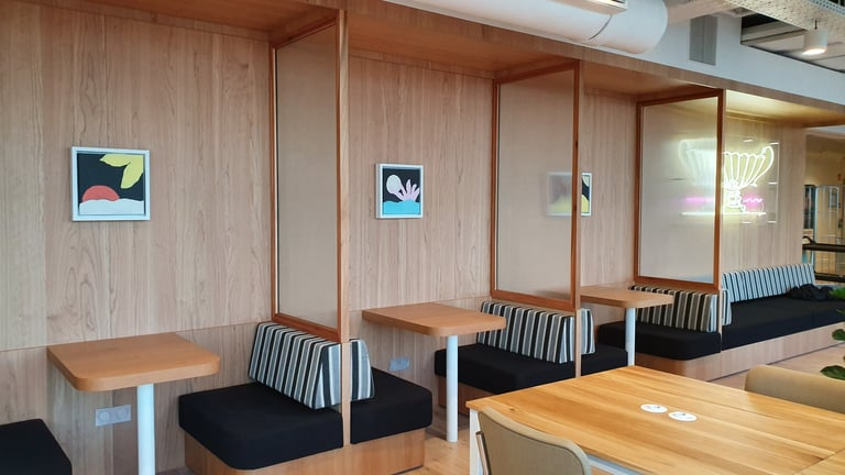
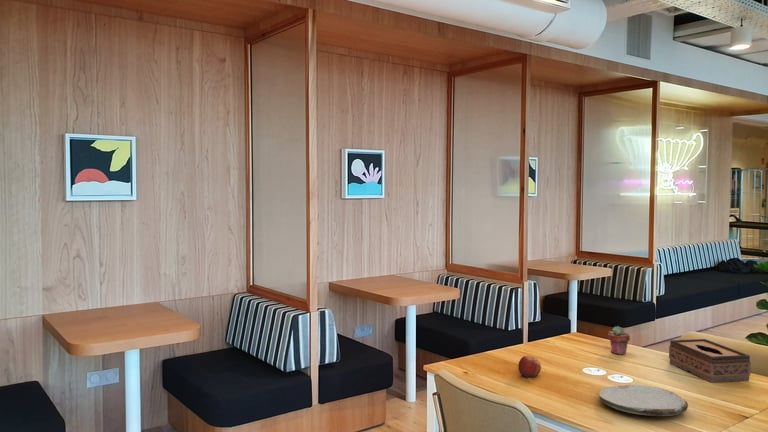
+ tissue box (707, 360)
+ plate (641, 400)
+ potted succulent (618, 339)
+ apple (529, 365)
